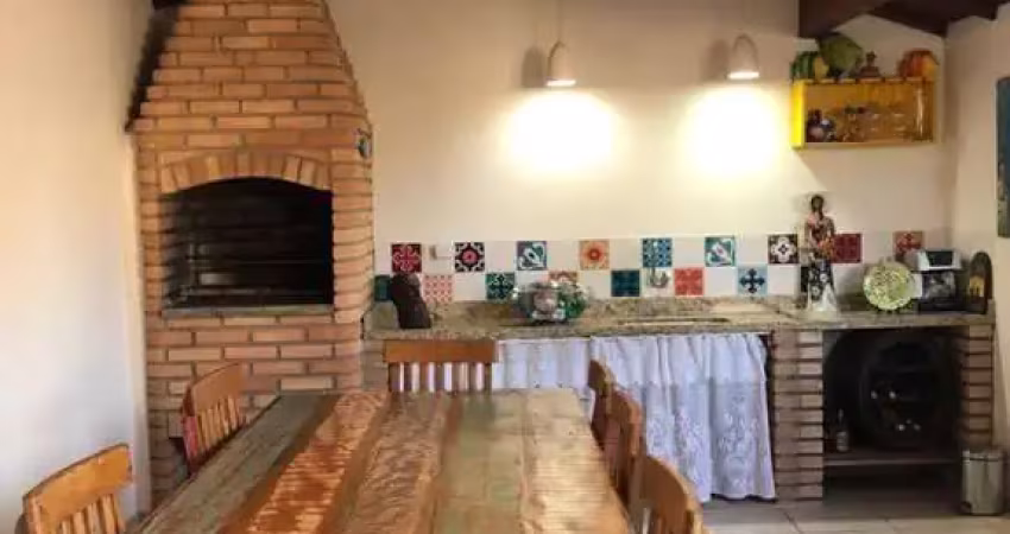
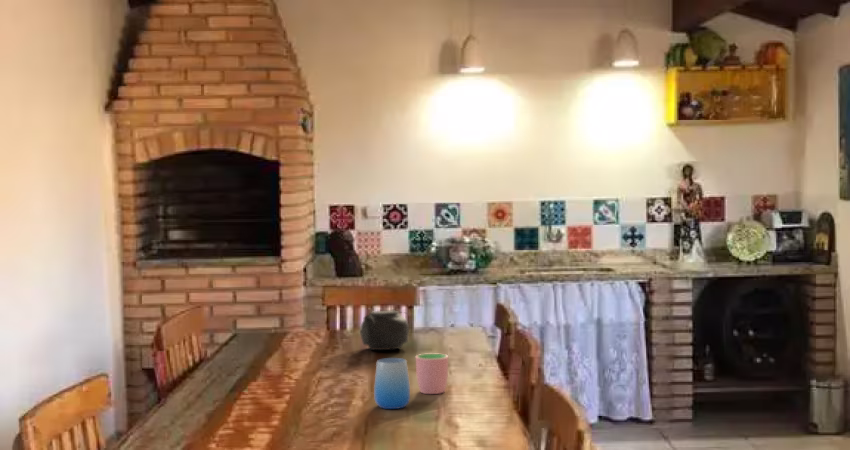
+ cup (392, 383)
+ teapot (382, 330)
+ cup (431, 372)
